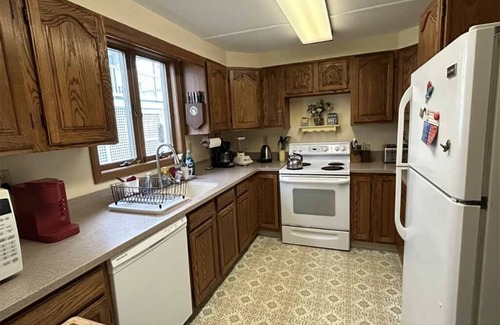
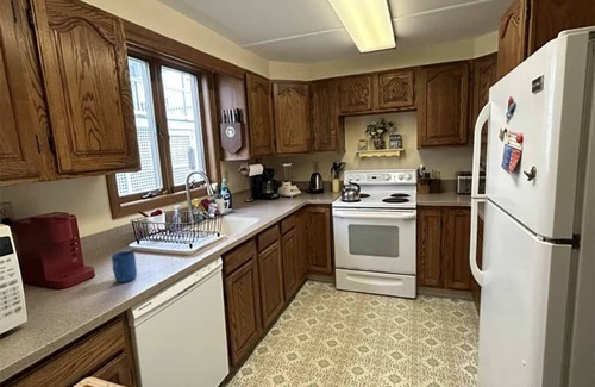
+ mug (121, 268)
